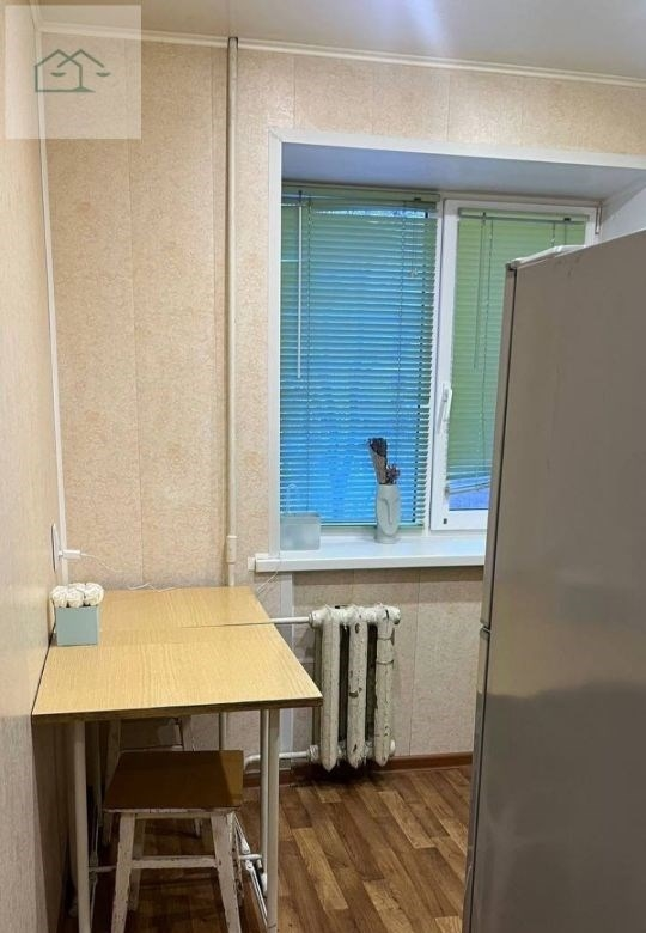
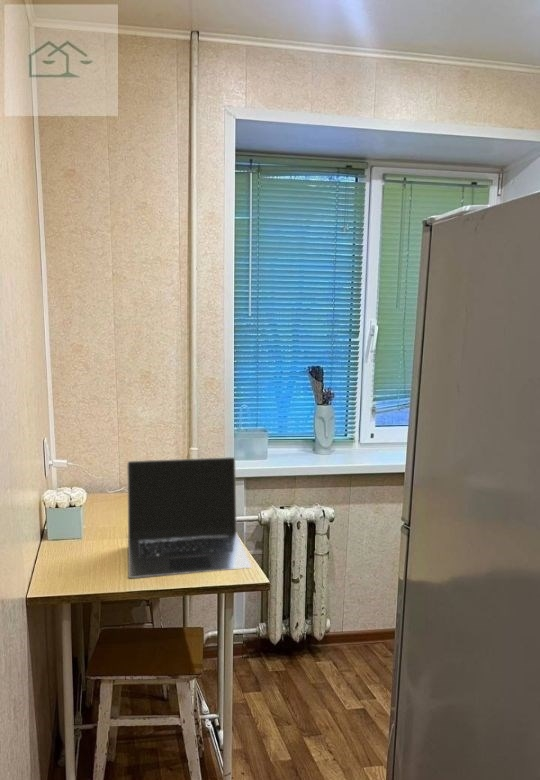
+ laptop (186, 512)
